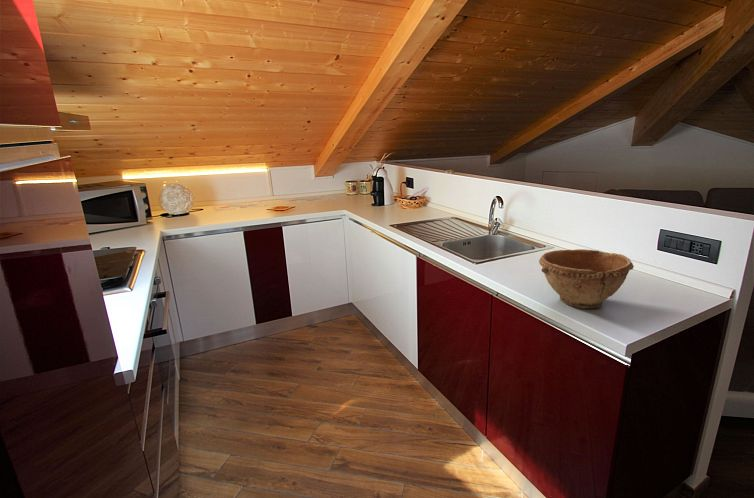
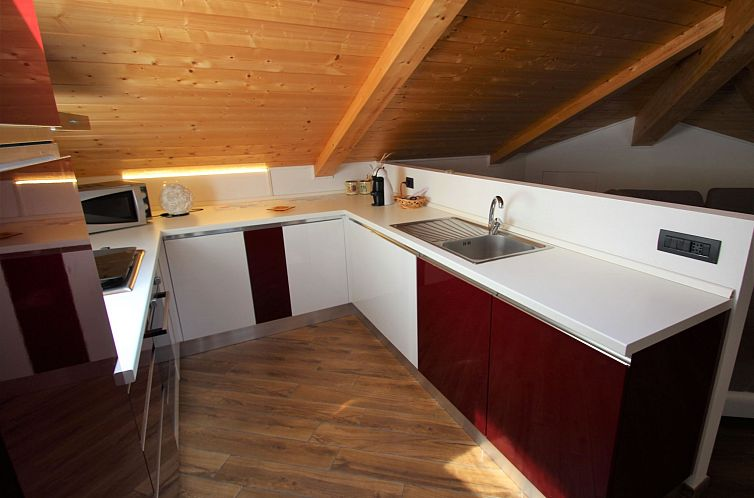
- bowl (581, 279)
